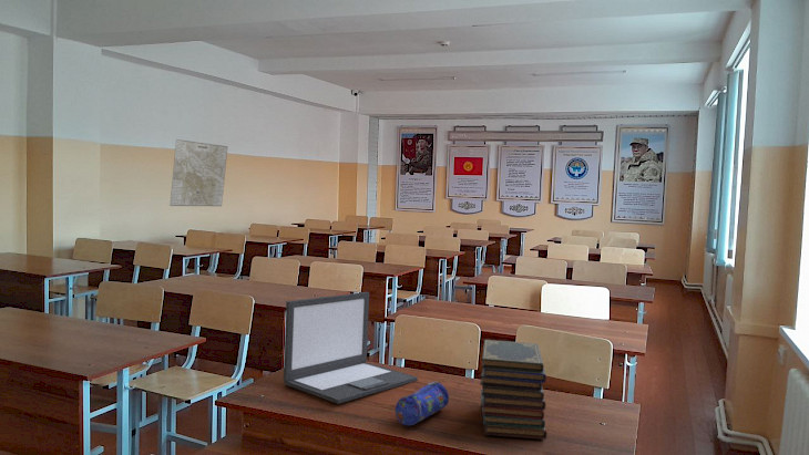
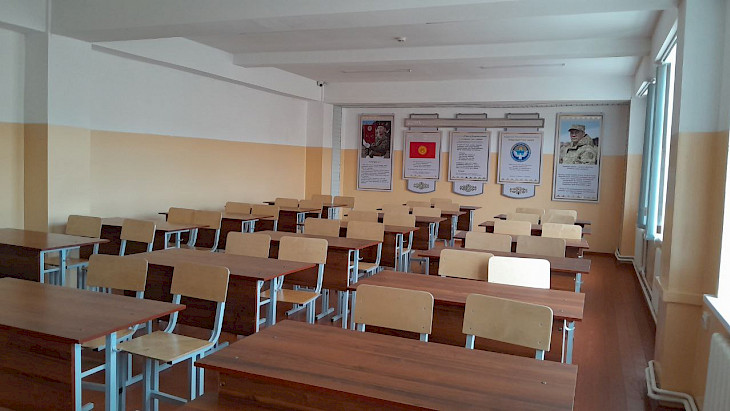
- laptop (354, 342)
- pencil case (423, 402)
- book stack (511, 385)
- map (199, 174)
